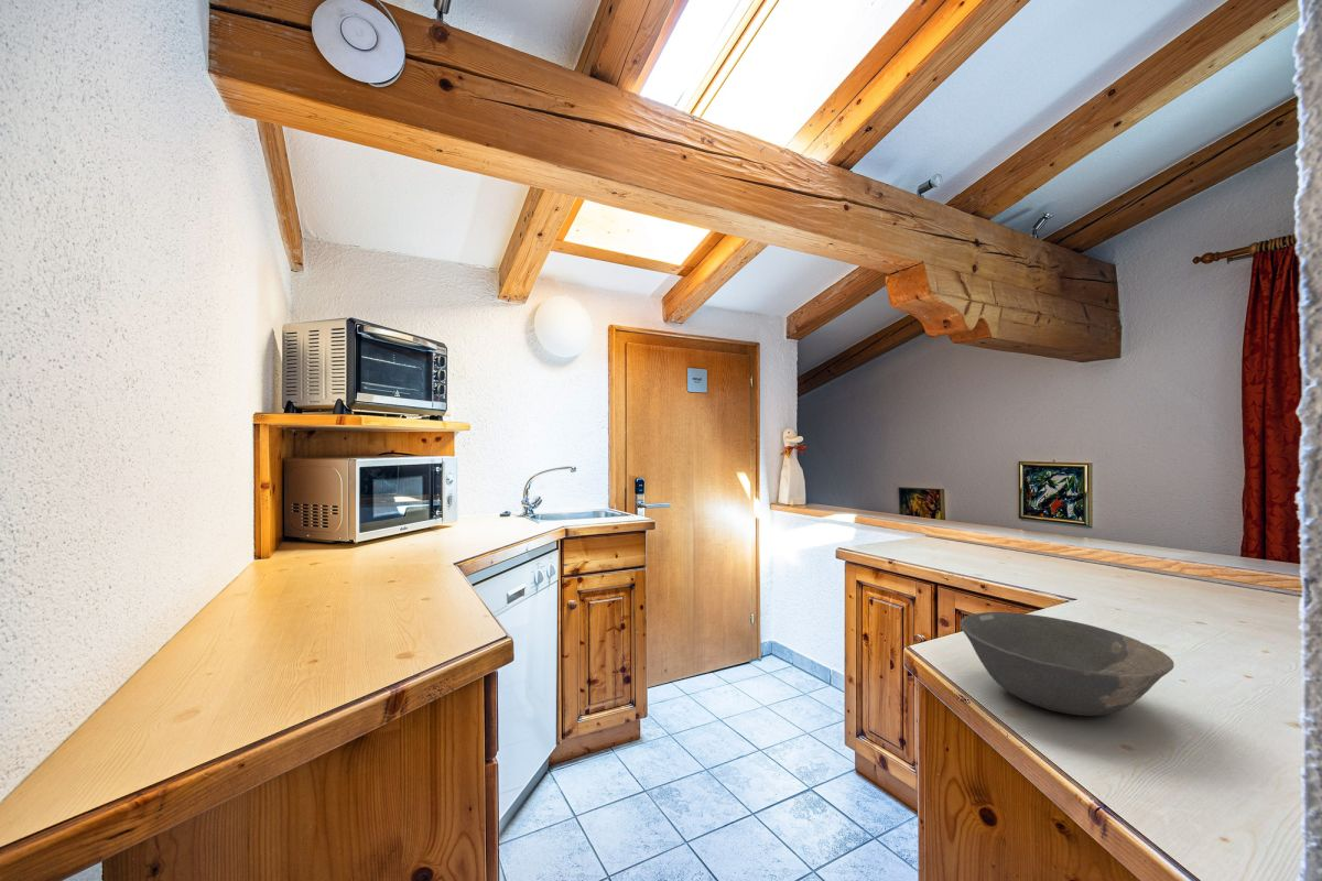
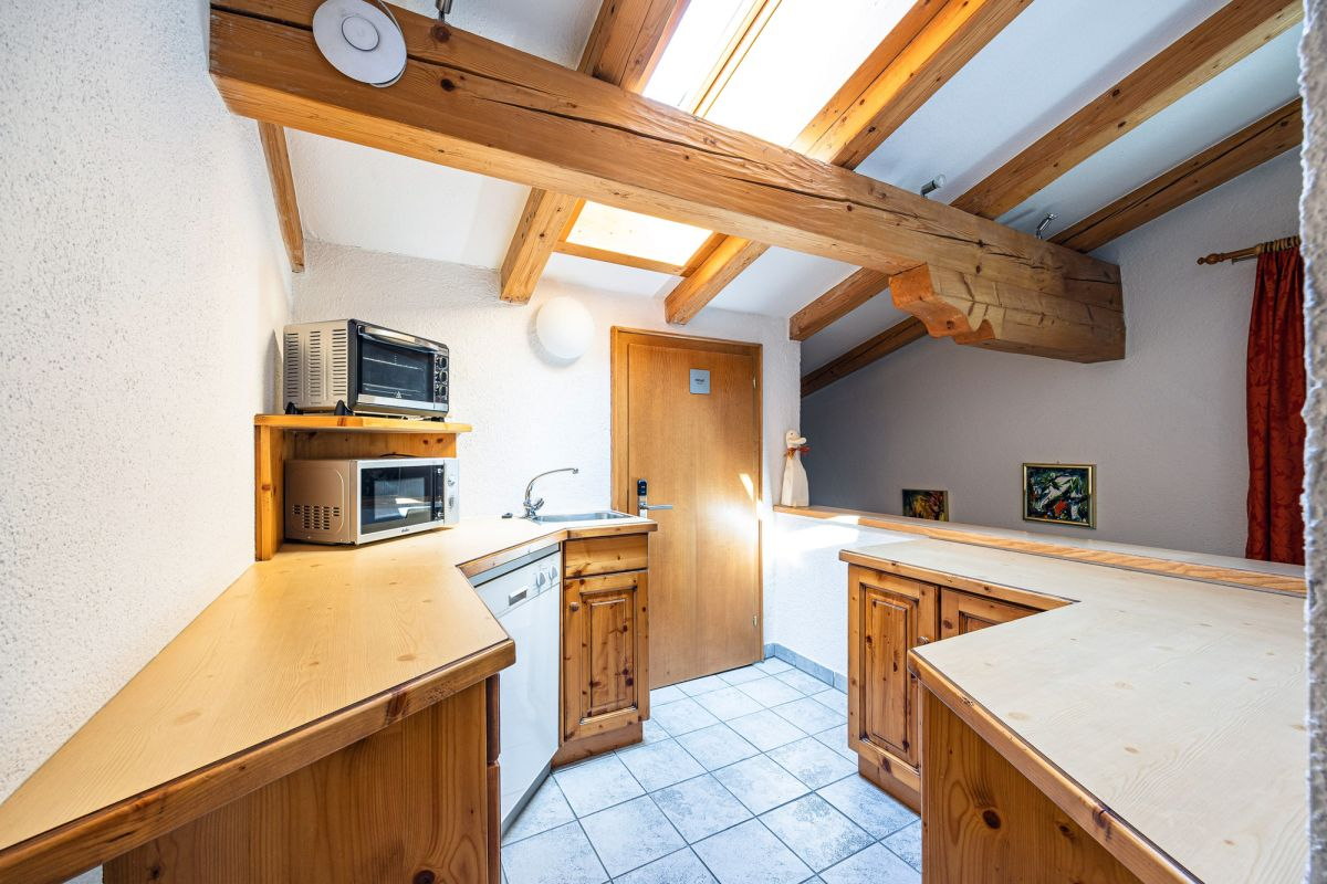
- bowl (1058, 666)
